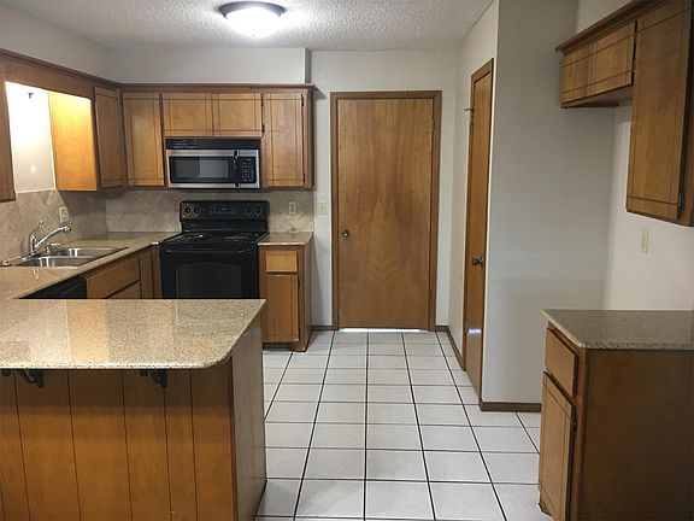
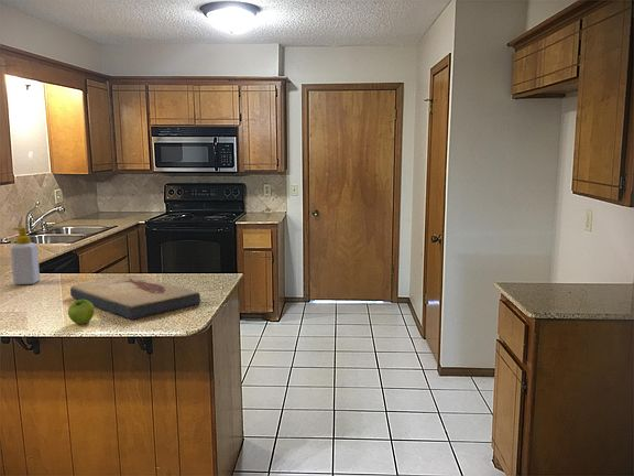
+ soap bottle (24, 255)
+ fruit (80, 311)
+ fish fossil (133, 294)
